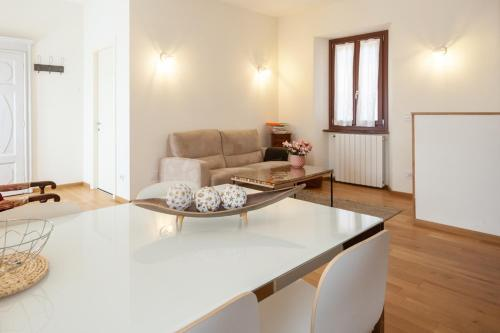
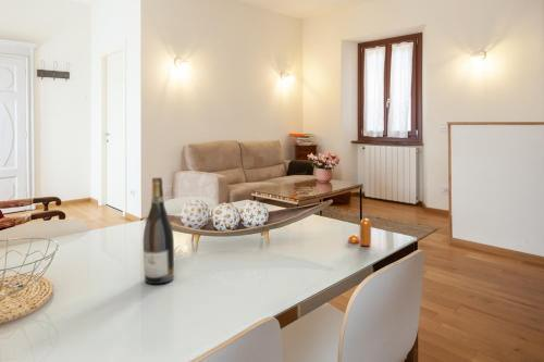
+ wine bottle (158, 228)
+ pepper shaker (360, 229)
